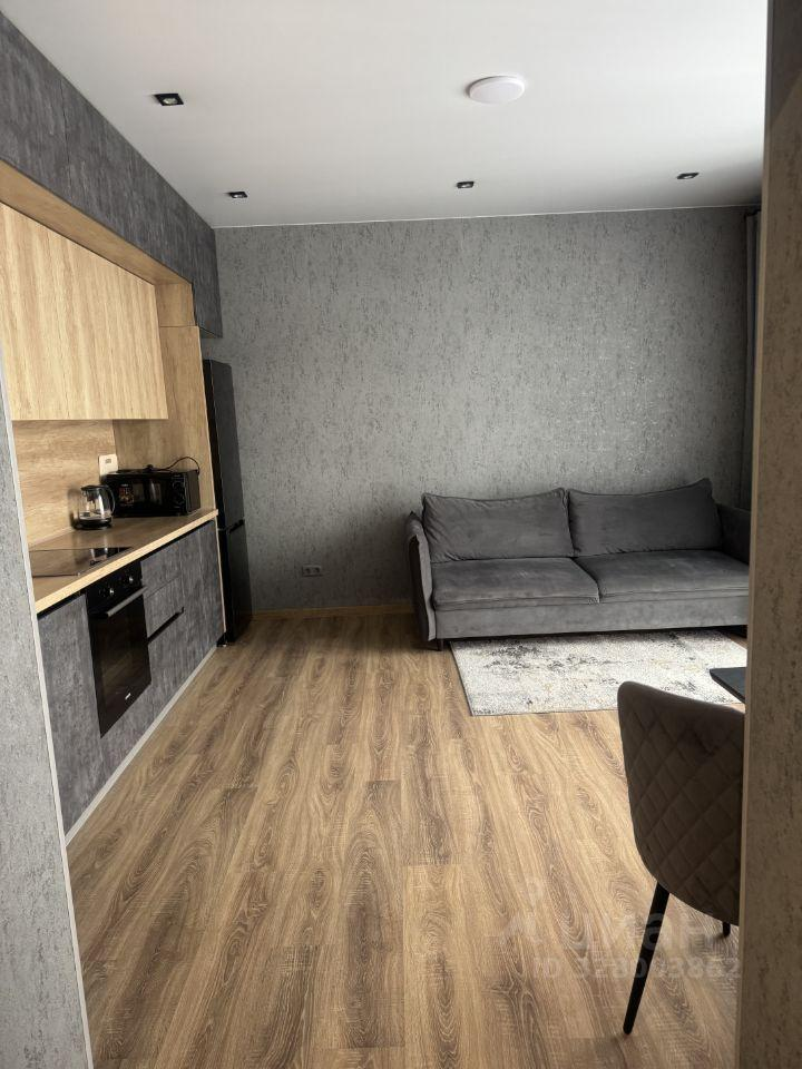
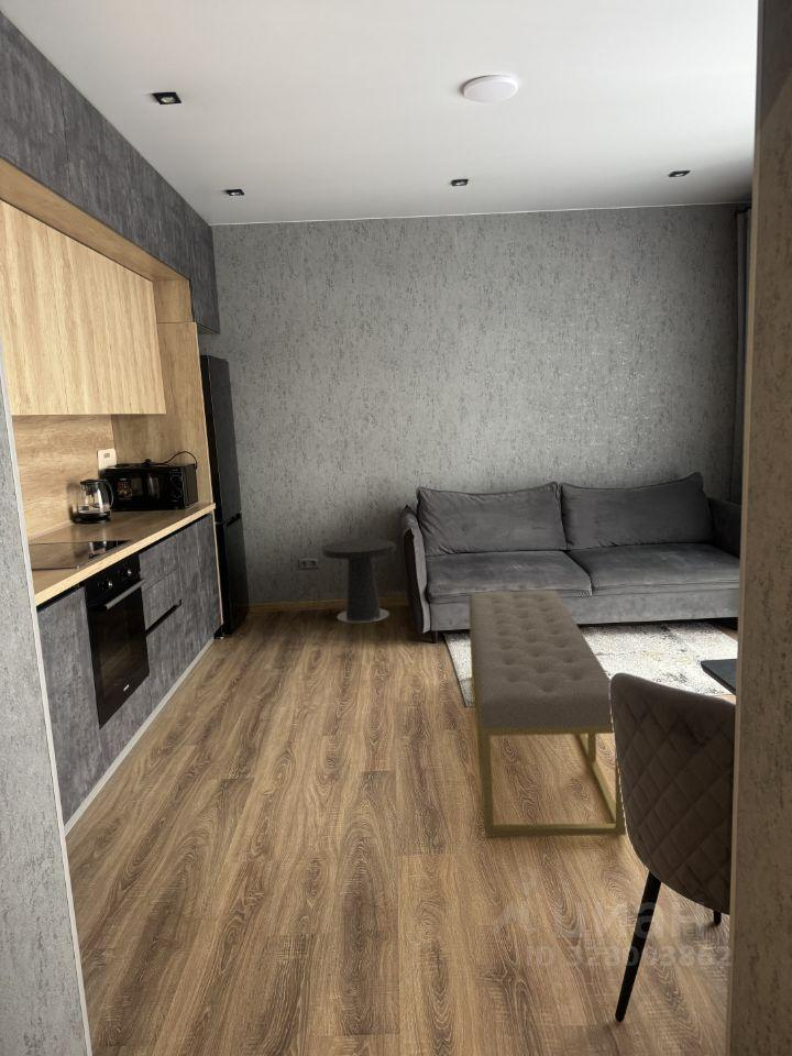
+ bench (529, 684)
+ side table (361, 580)
